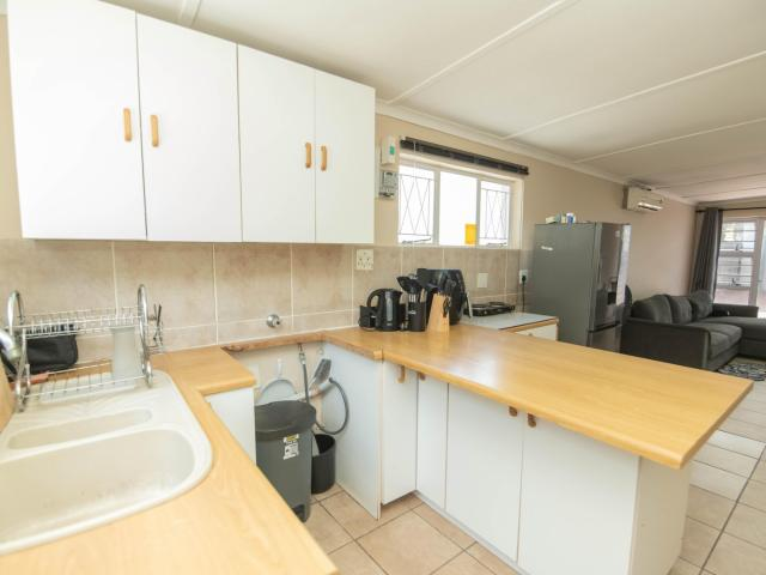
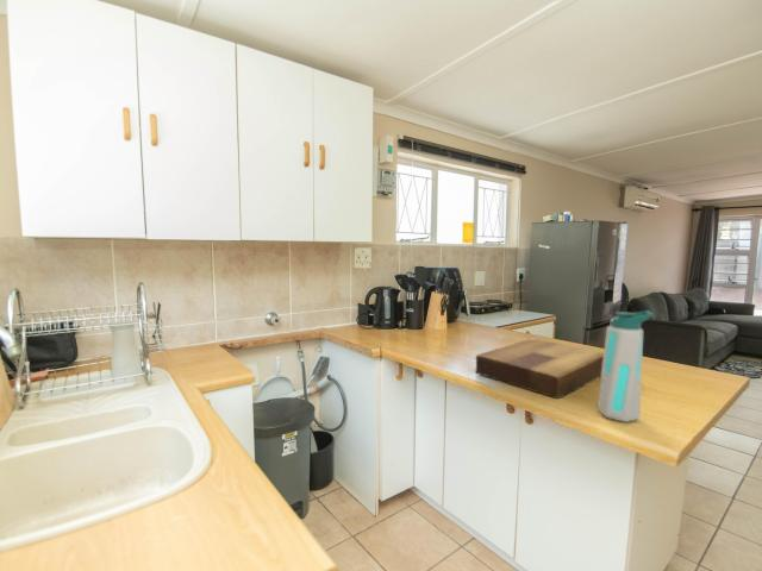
+ water bottle (625, 364)
+ cutting board (542, 362)
